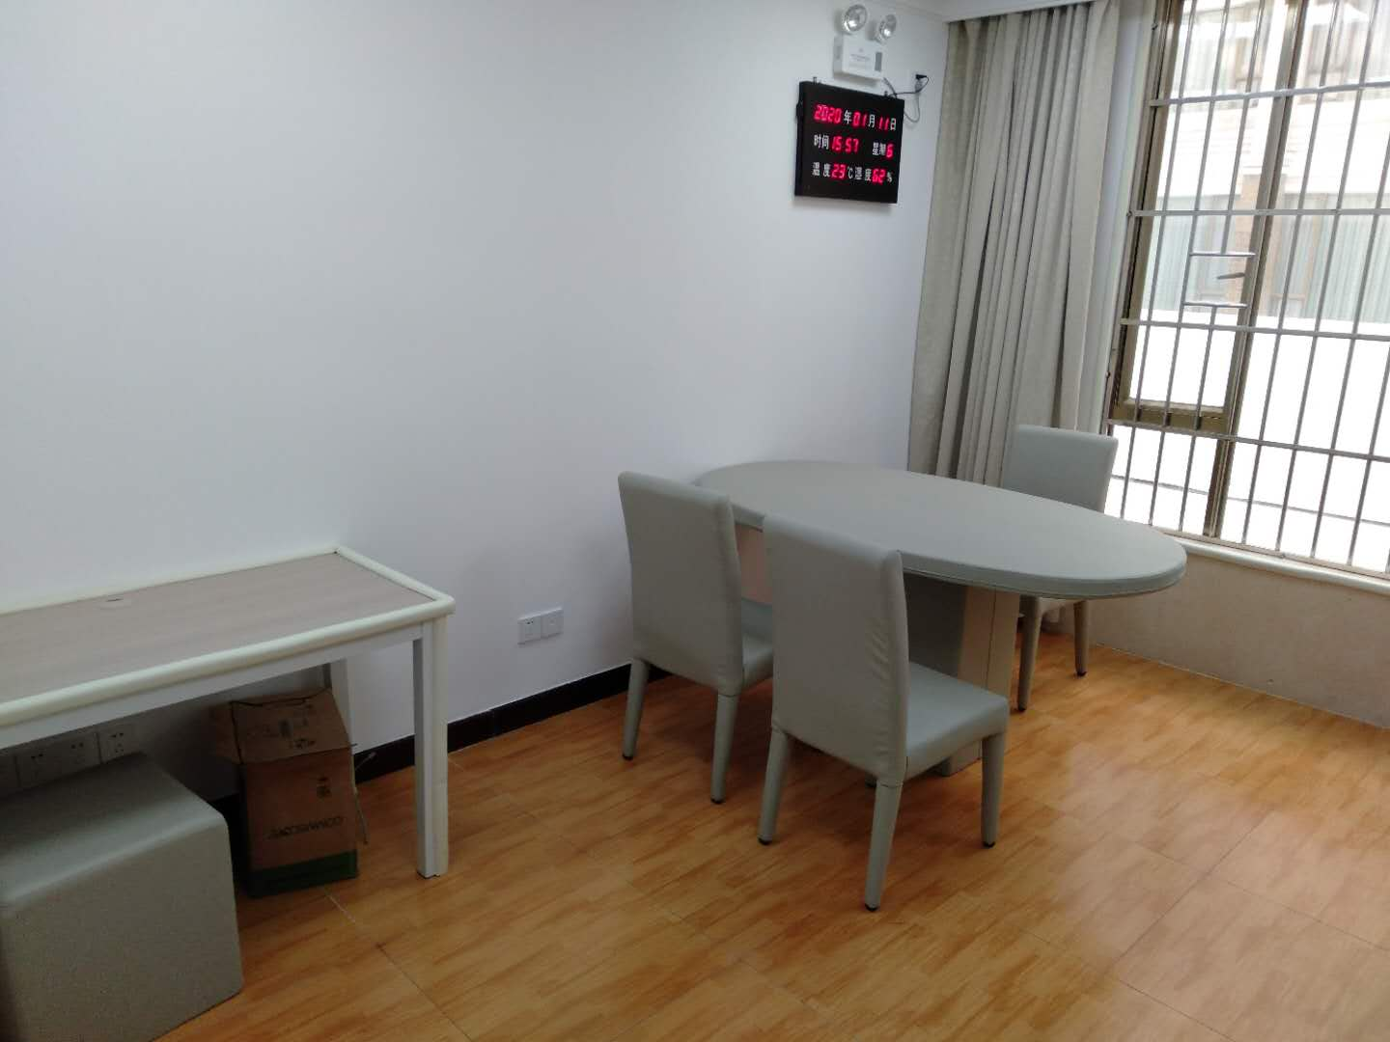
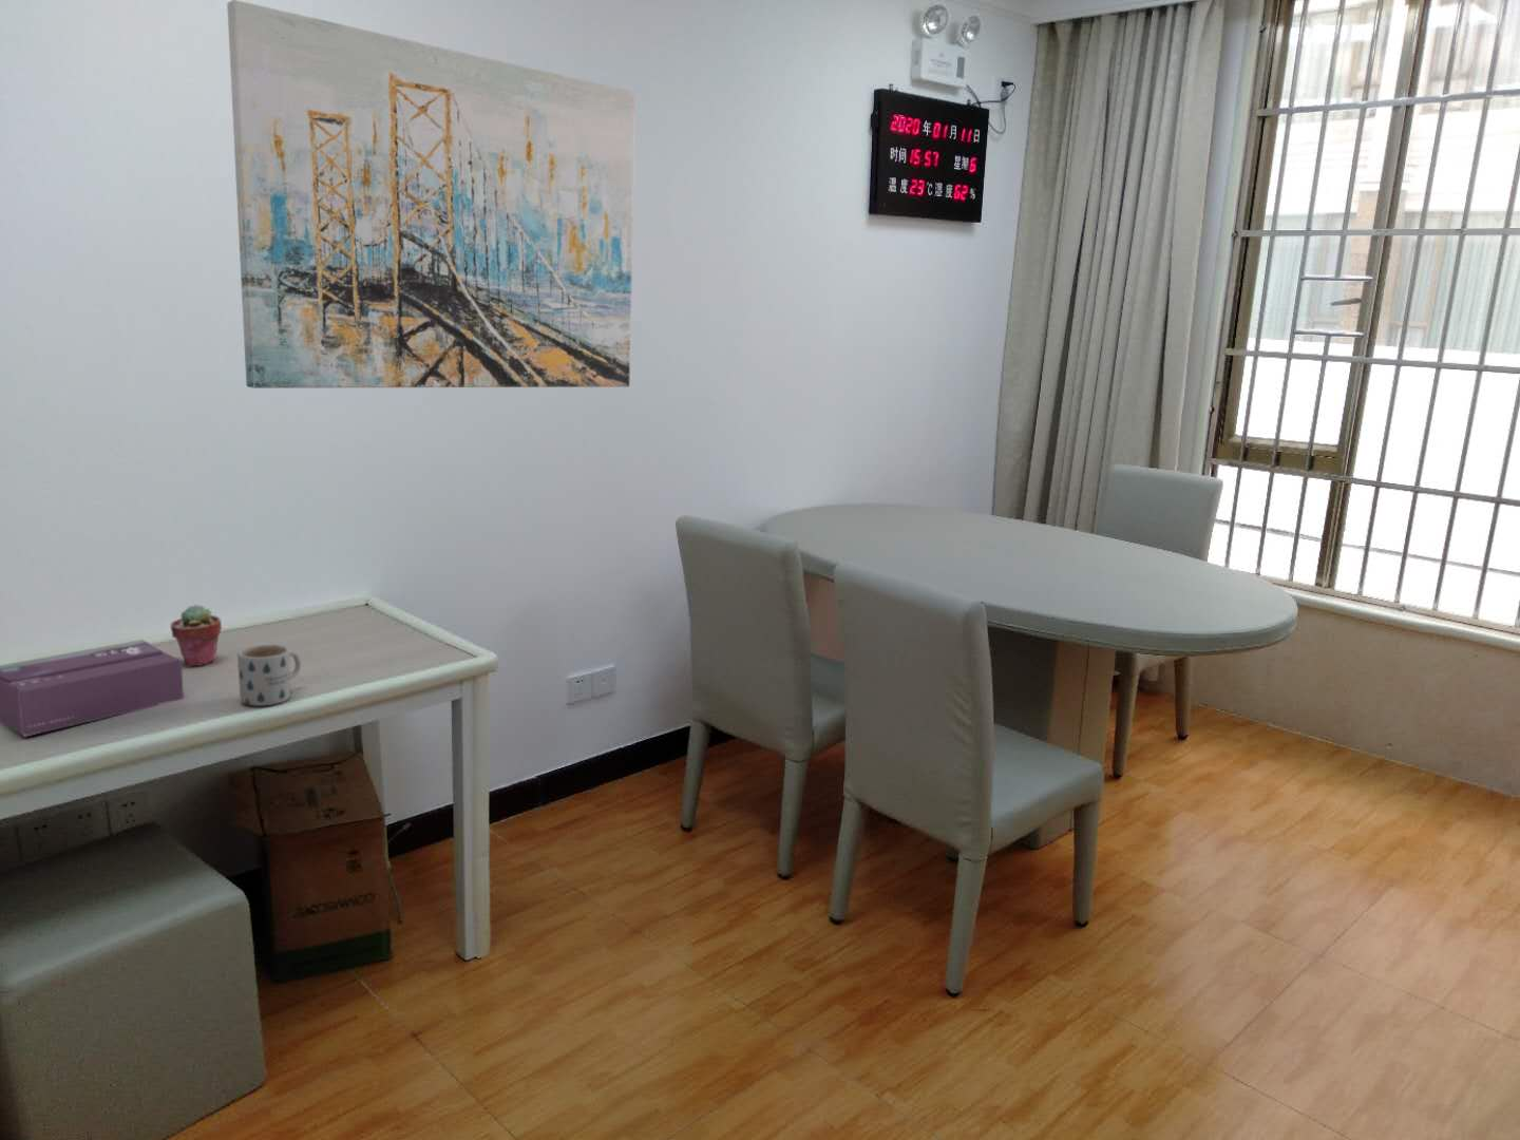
+ potted succulent (196, 632)
+ mug (273, 673)
+ wall art (461, 225)
+ tissue box (86, 684)
